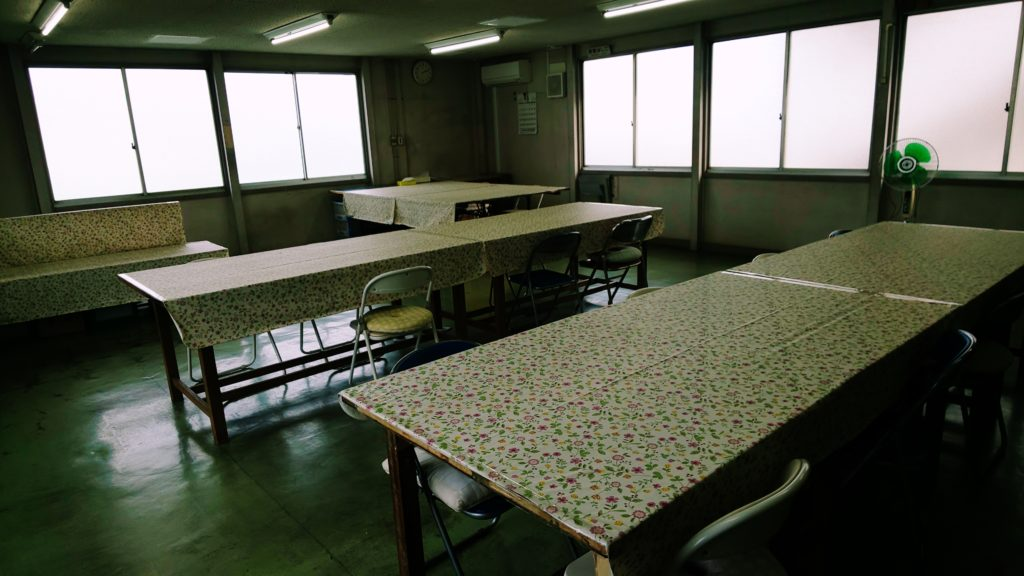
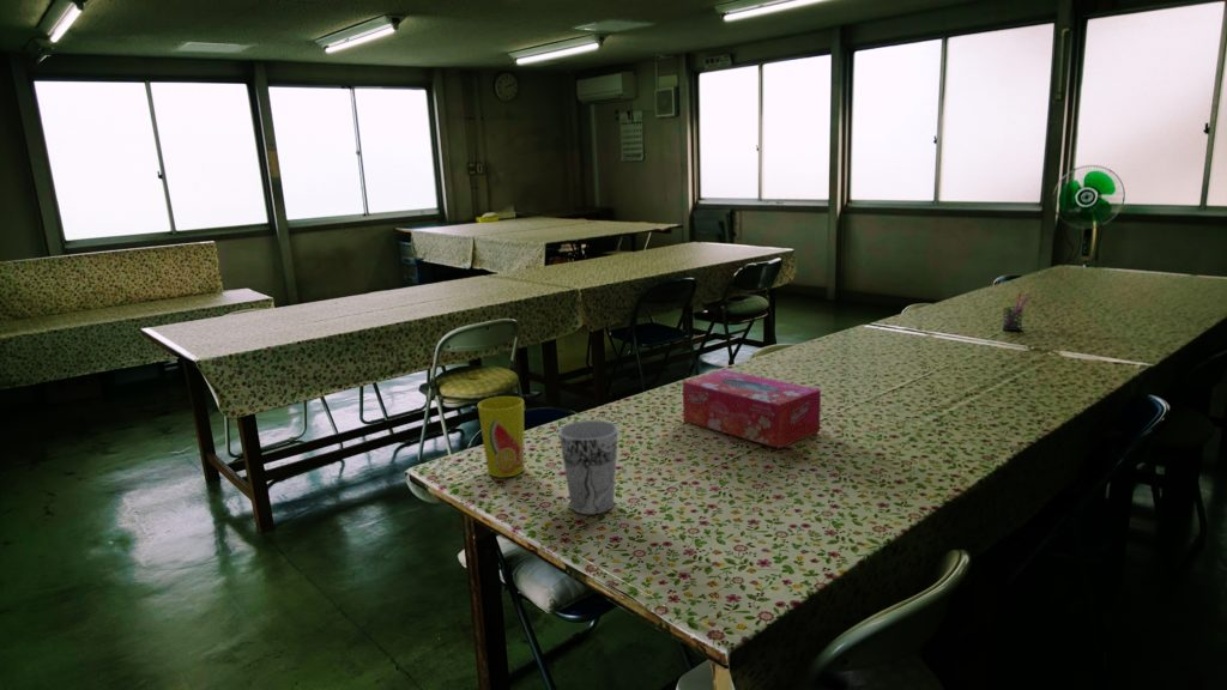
+ cup (590, 467)
+ tissue box (749, 405)
+ cup (503, 436)
+ pen holder (1011, 310)
